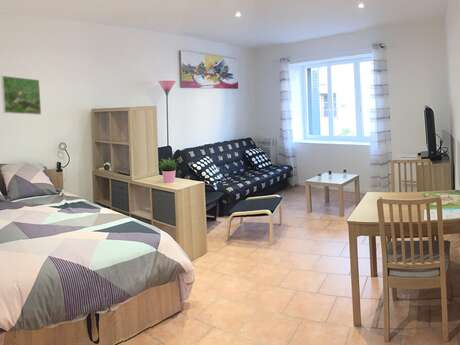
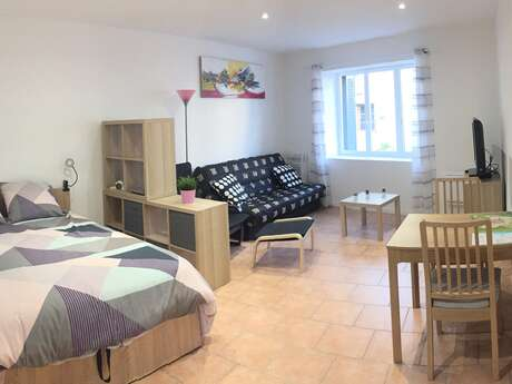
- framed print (21, 95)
